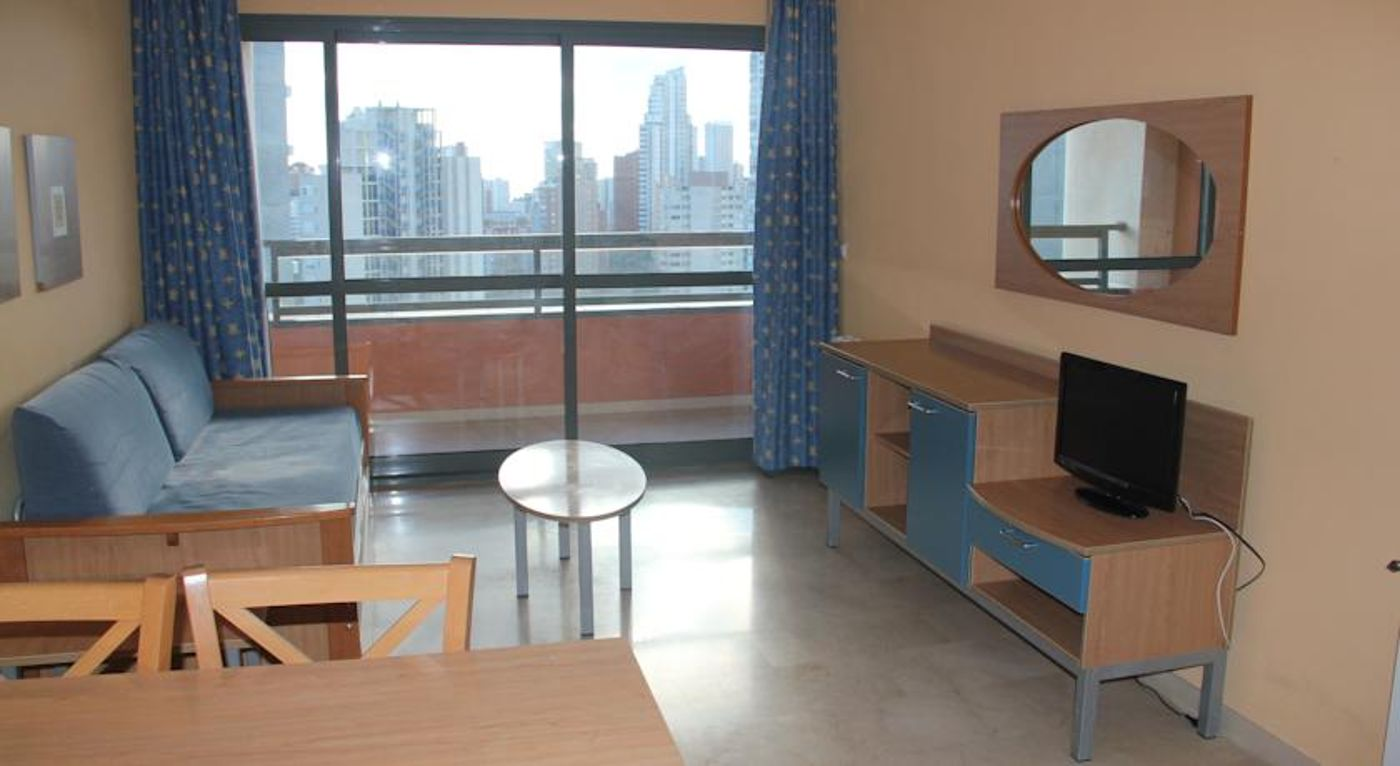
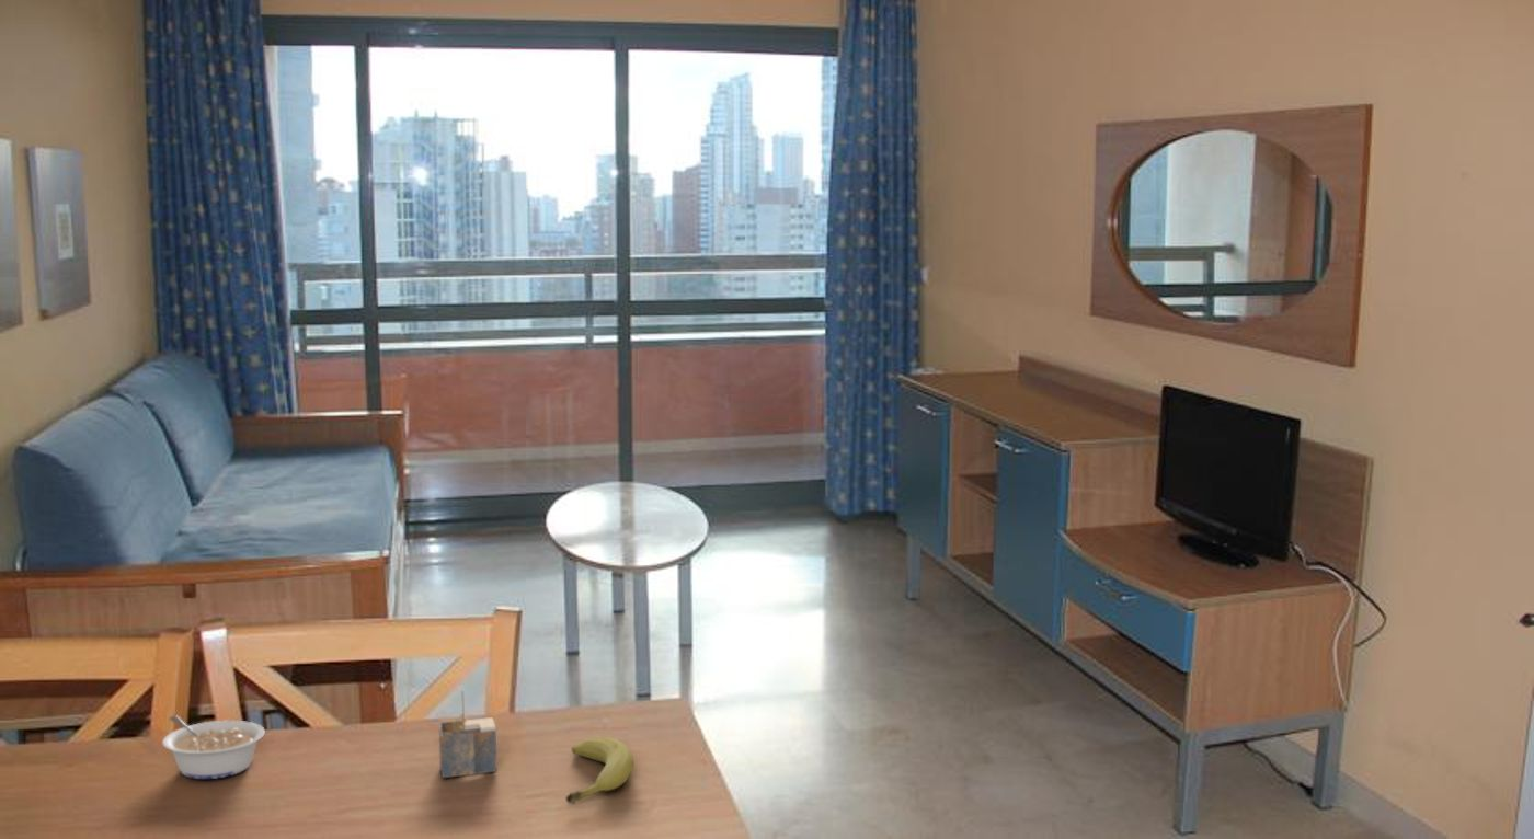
+ architectural model (467, 729)
+ fruit (602, 761)
+ legume (210, 748)
